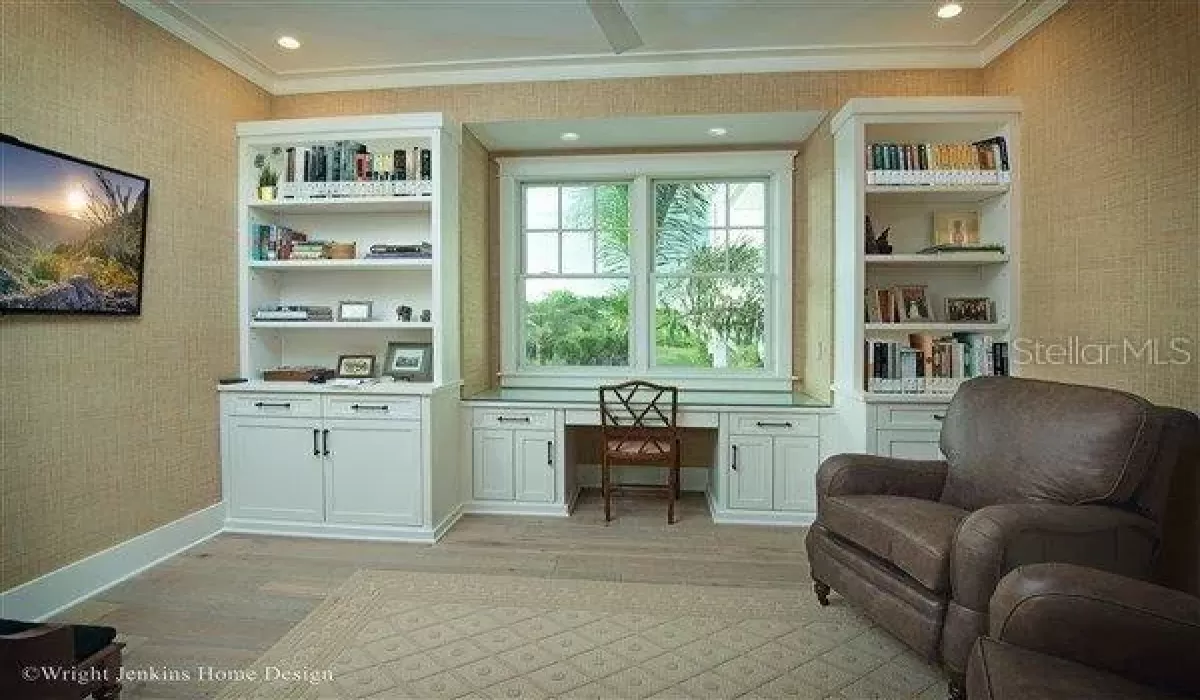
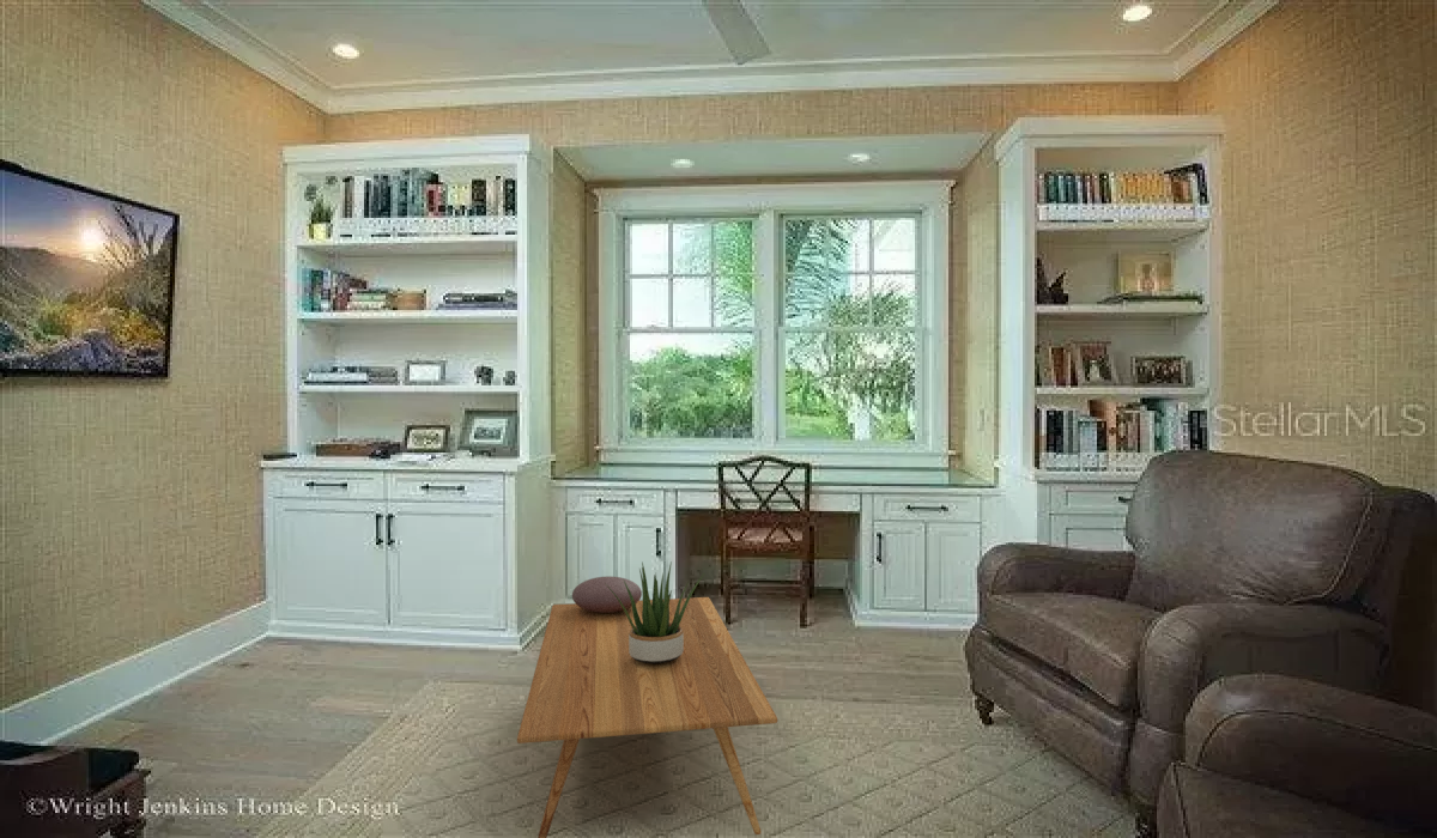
+ potted plant (655, 611)
+ decorative bowl (606, 593)
+ coffee table (639, 698)
